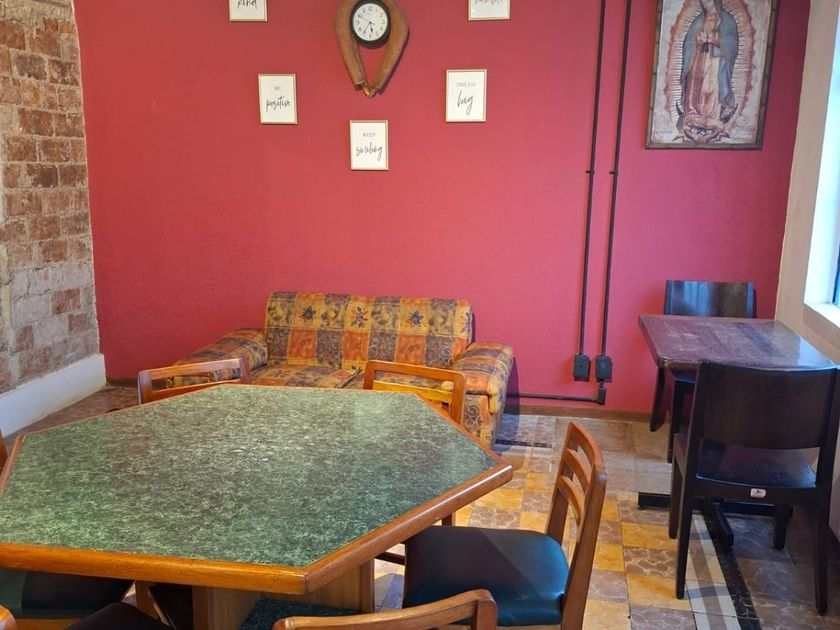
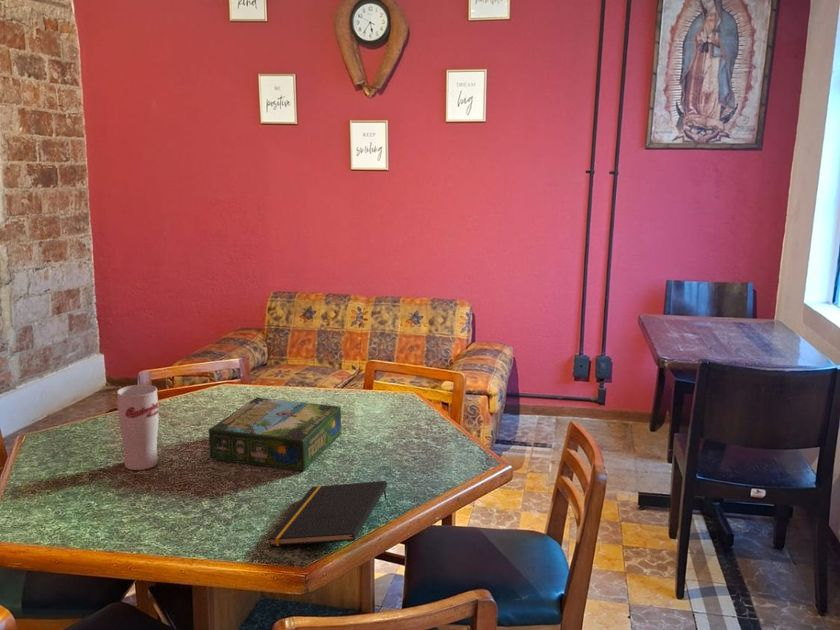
+ board game (278, 431)
+ cup (139, 427)
+ notepad (331, 511)
